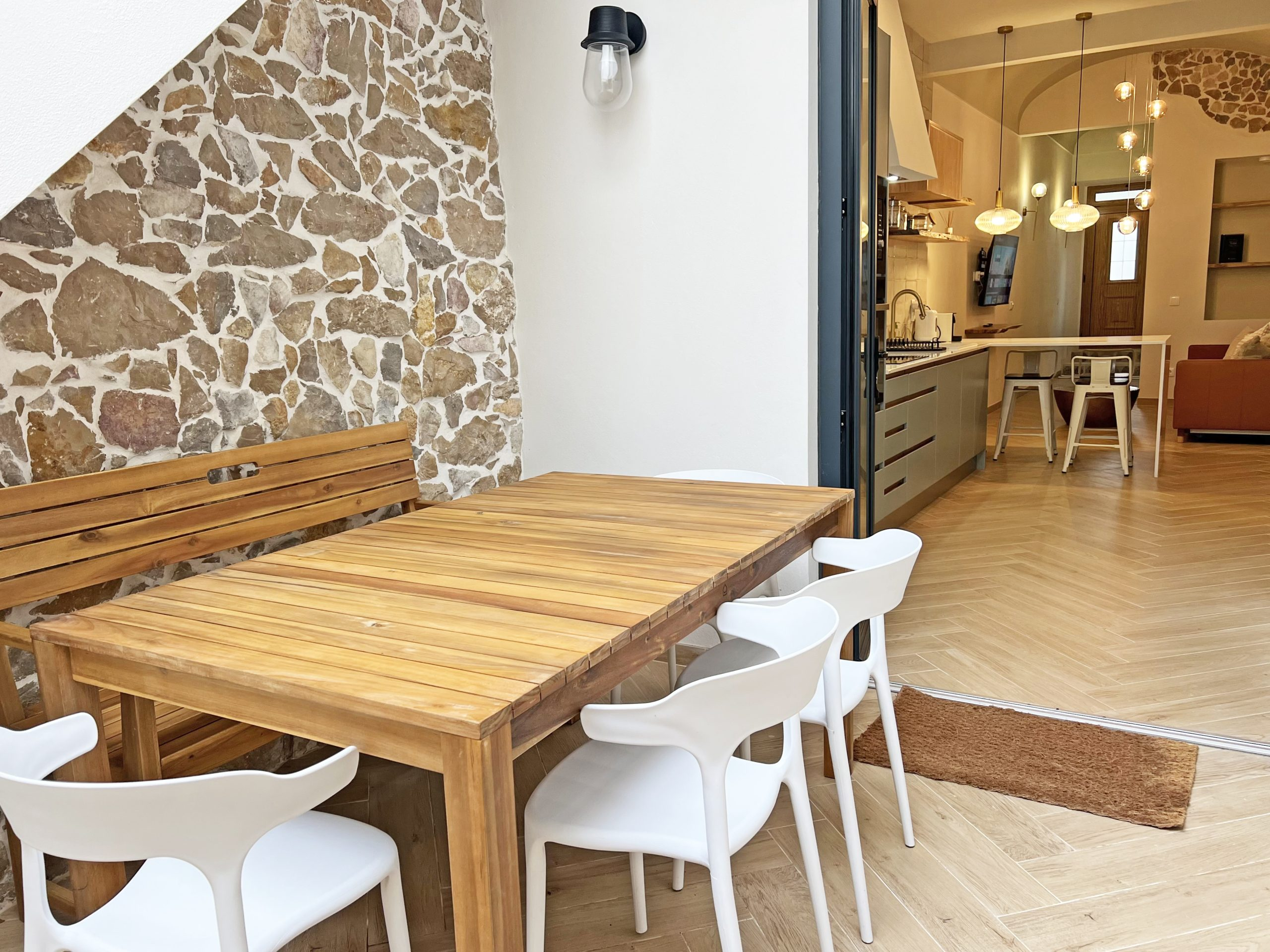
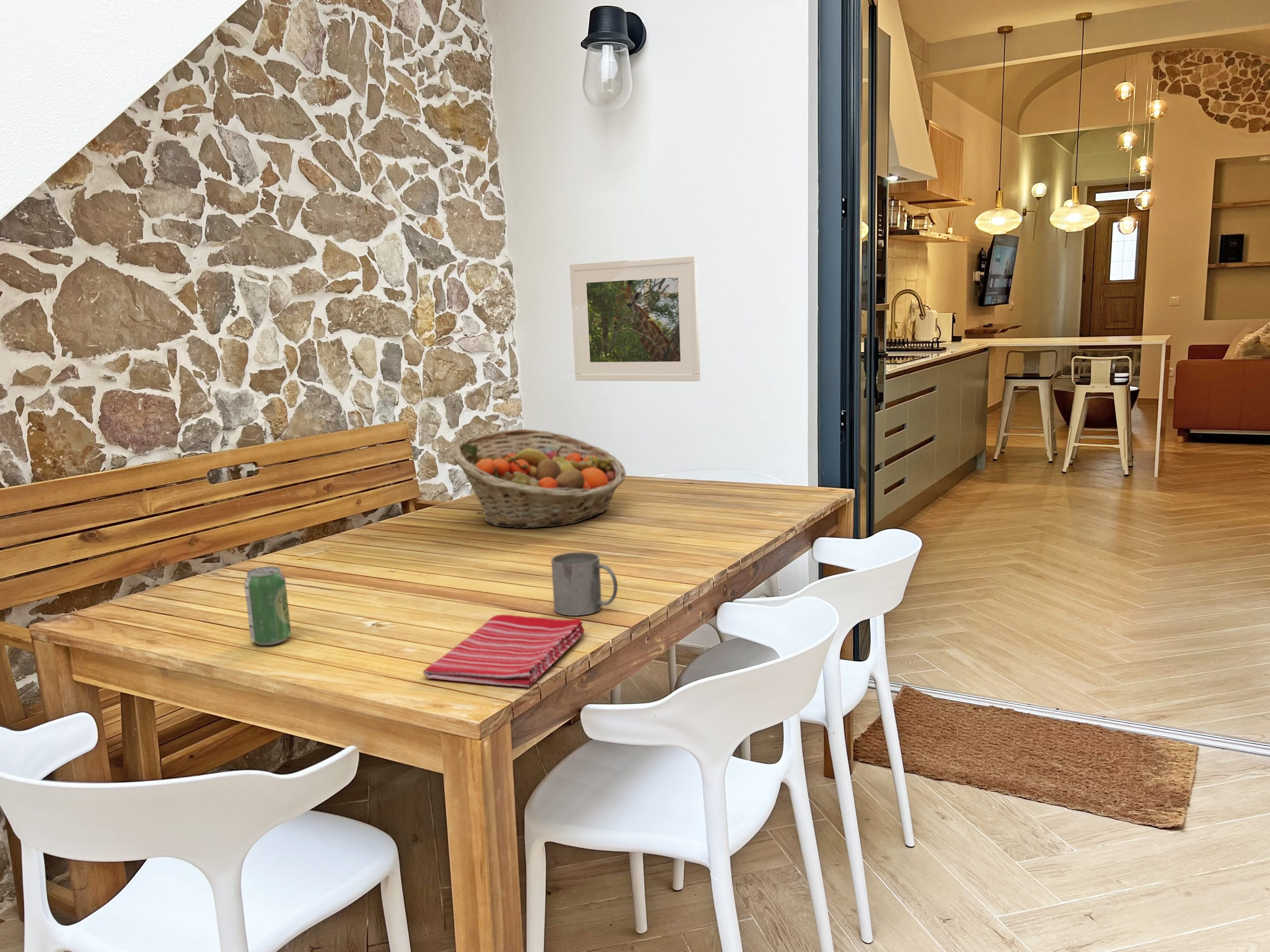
+ dish towel (509, 647)
+ fruit basket (541, 475)
+ beverage can (267, 605)
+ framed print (633, 321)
+ mug (585, 584)
